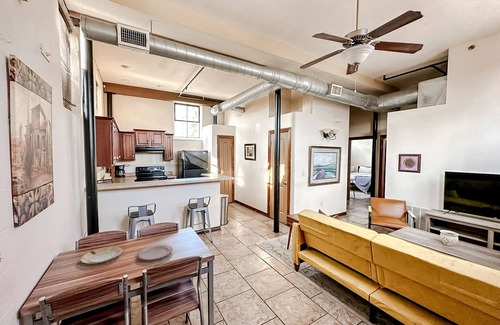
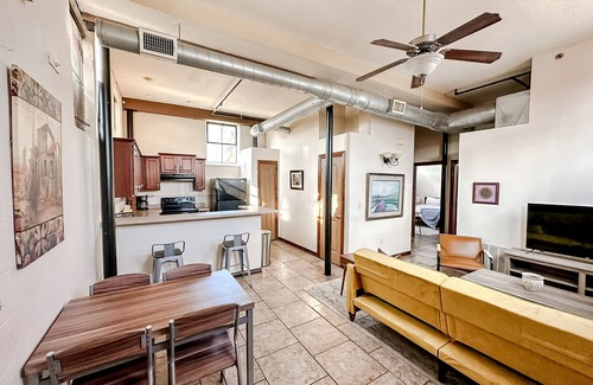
- plate (155, 252)
- plate (102, 255)
